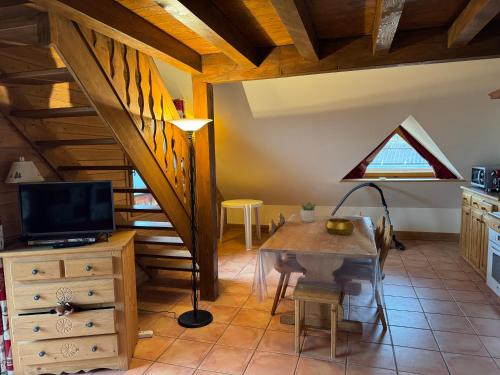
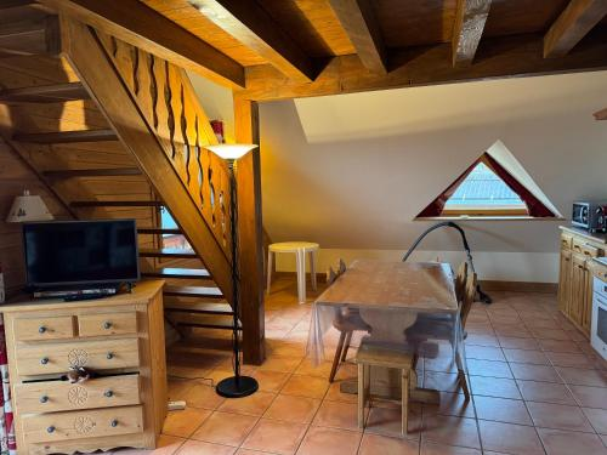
- decorative bowl (339, 226)
- succulent plant (308, 211)
